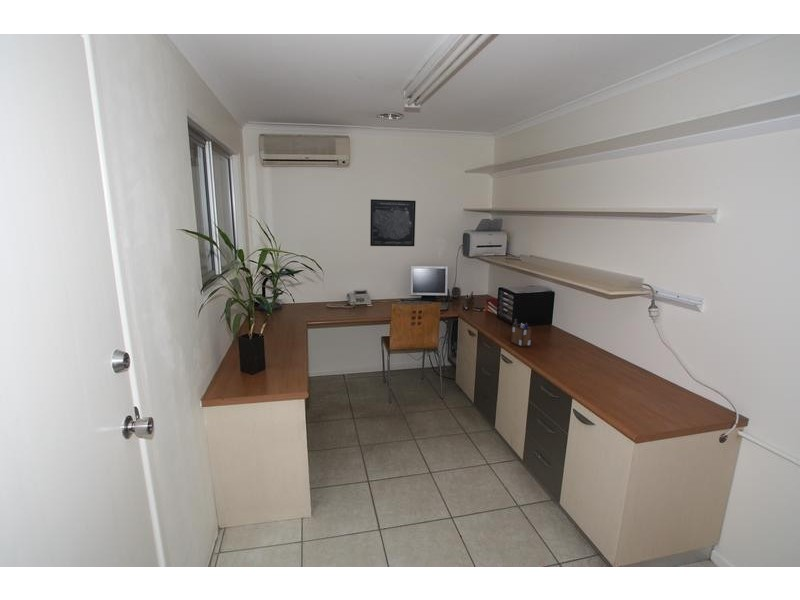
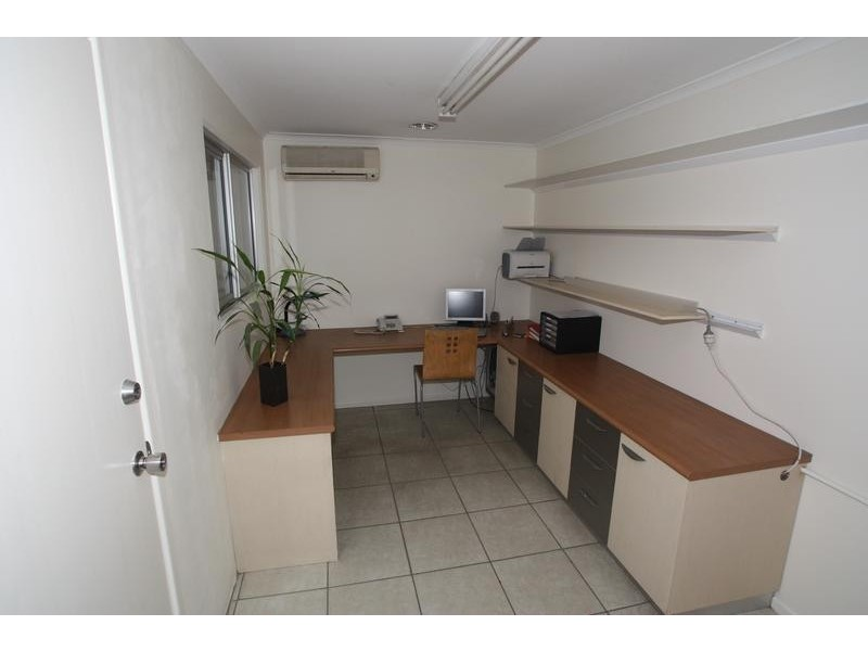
- wall art (392, 223)
- desk organizer (521, 331)
